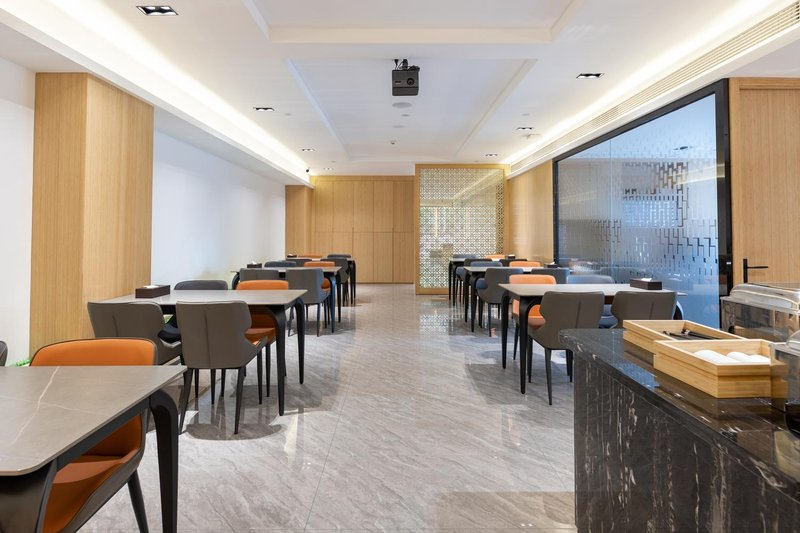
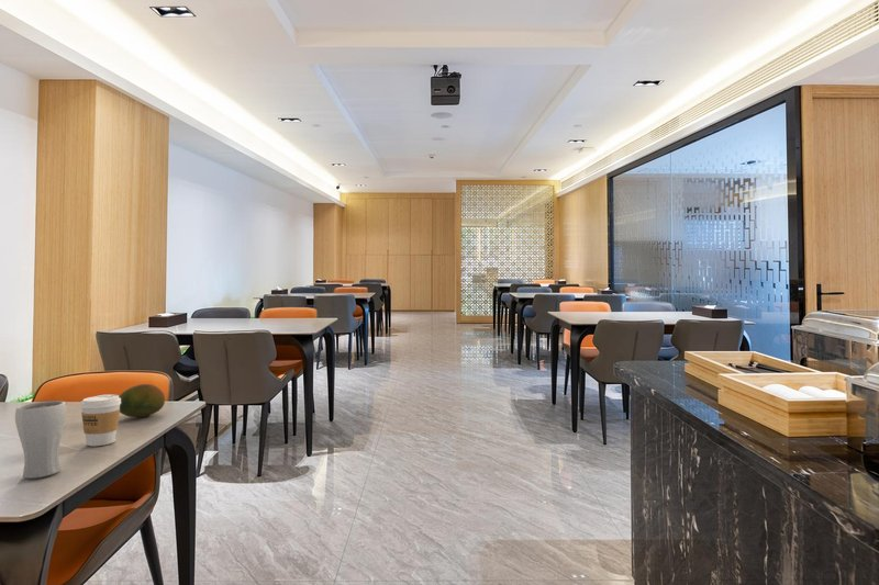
+ fruit (140, 401)
+ drinking glass (41, 439)
+ coffee cup (100, 419)
